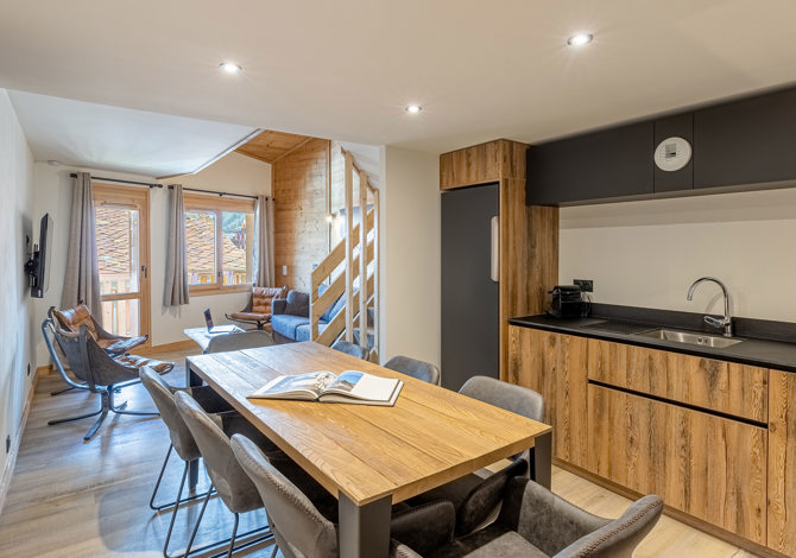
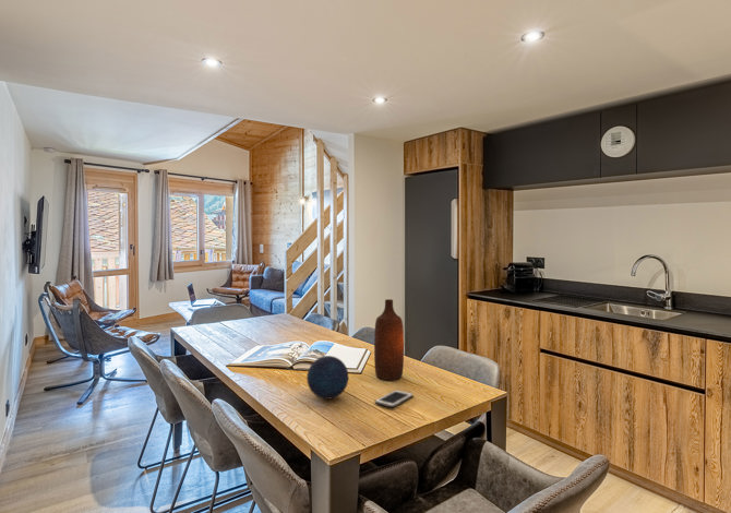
+ cell phone (394, 397)
+ bottle (388, 337)
+ decorative orb (327, 377)
